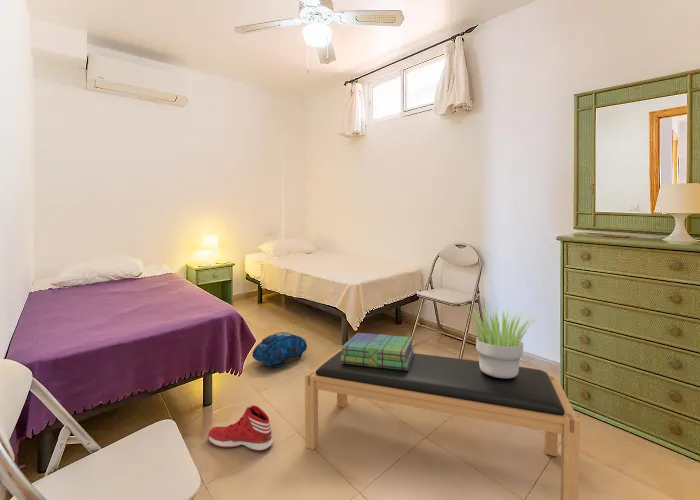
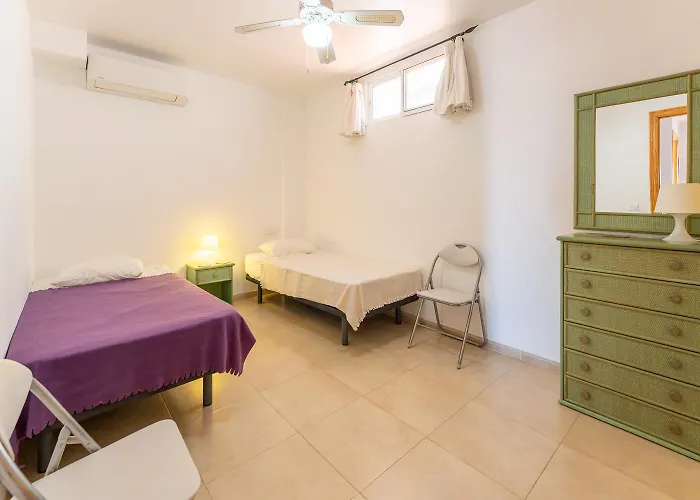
- potted plant (499, 343)
- backpack (282, 347)
- bench (429, 408)
- stack of books (379, 349)
- sneaker (240, 423)
